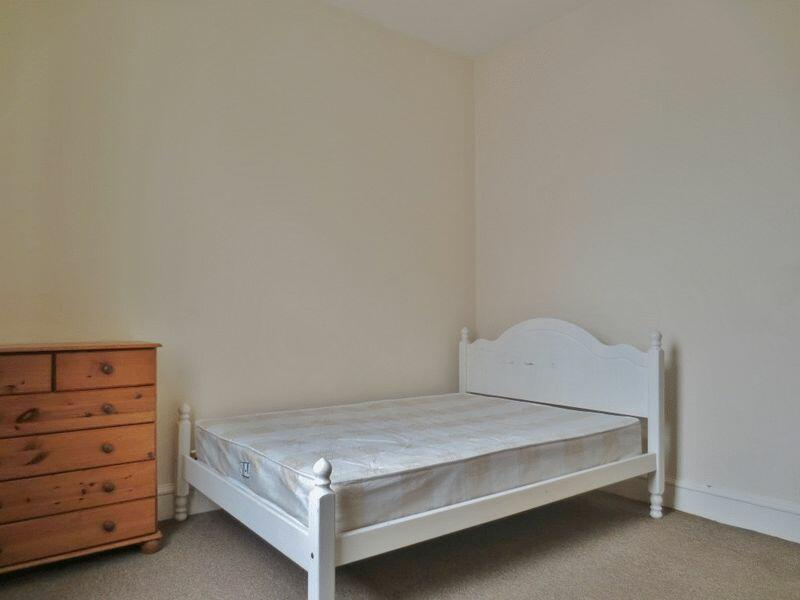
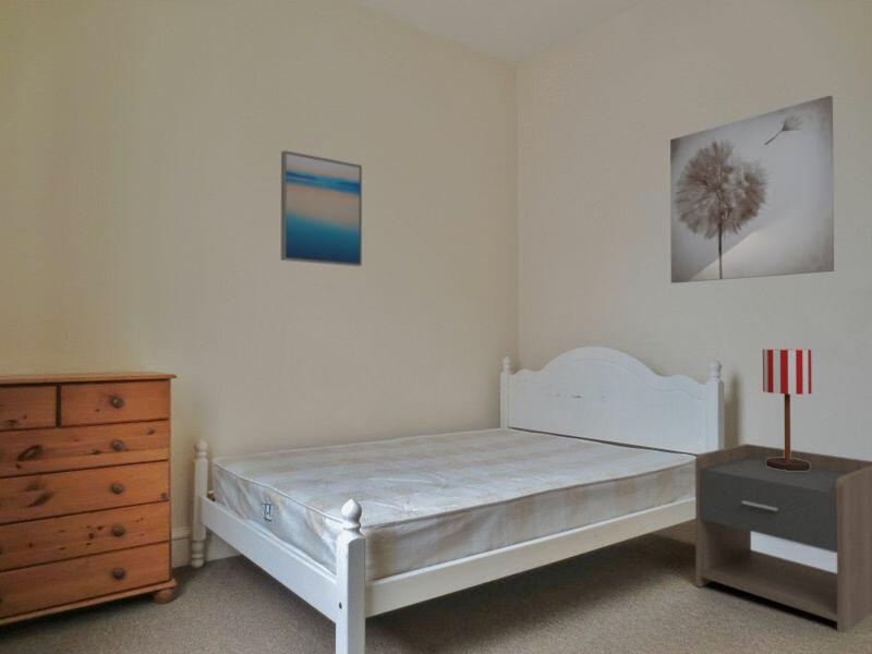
+ wall art (323, 210)
+ table lamp (787, 408)
+ nightstand (786, 526)
+ wall art (743, 198)
